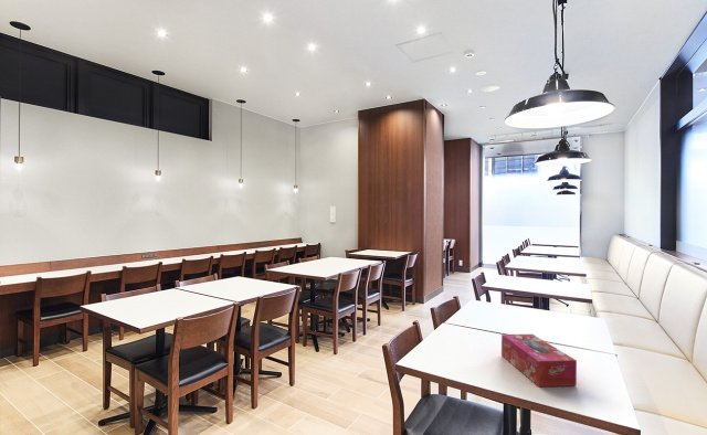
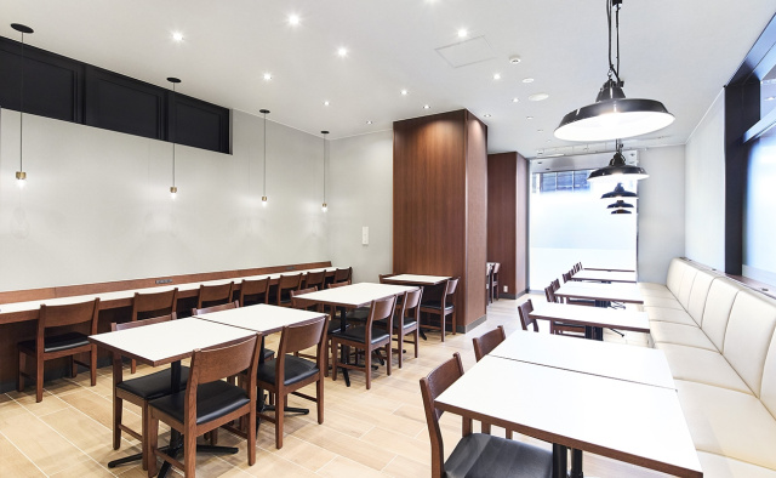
- tissue box (535, 358)
